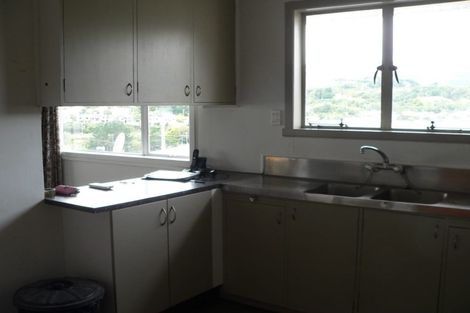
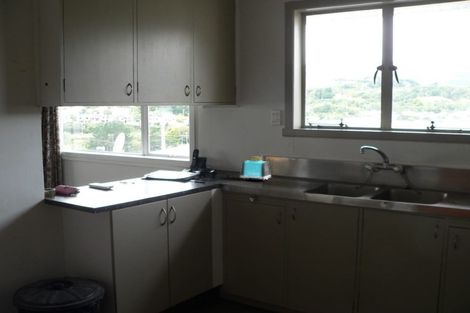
+ toaster (255, 168)
